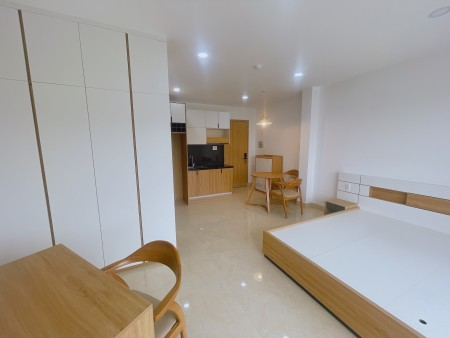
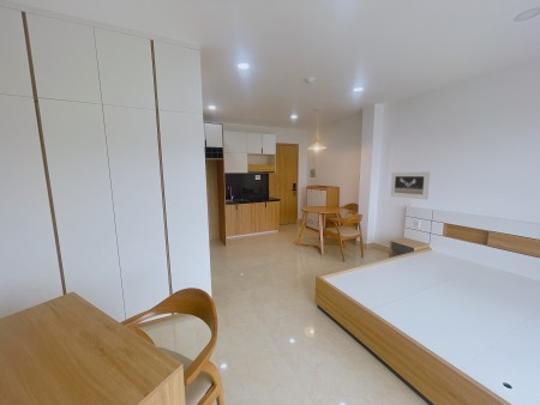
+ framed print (408, 185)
